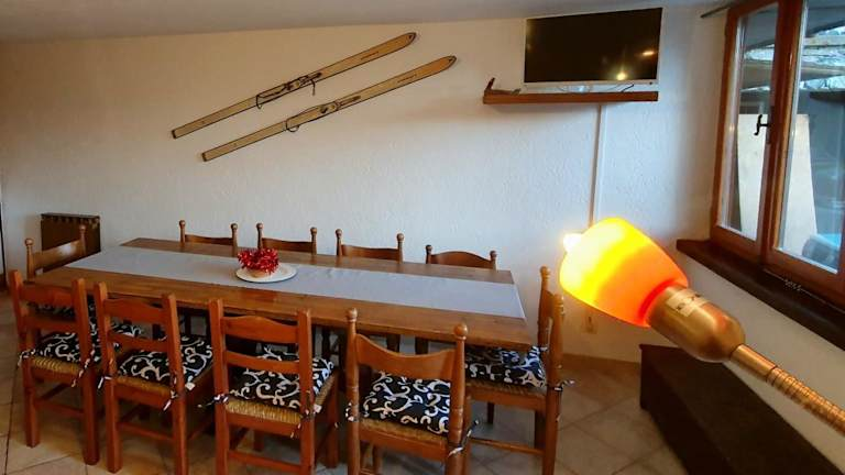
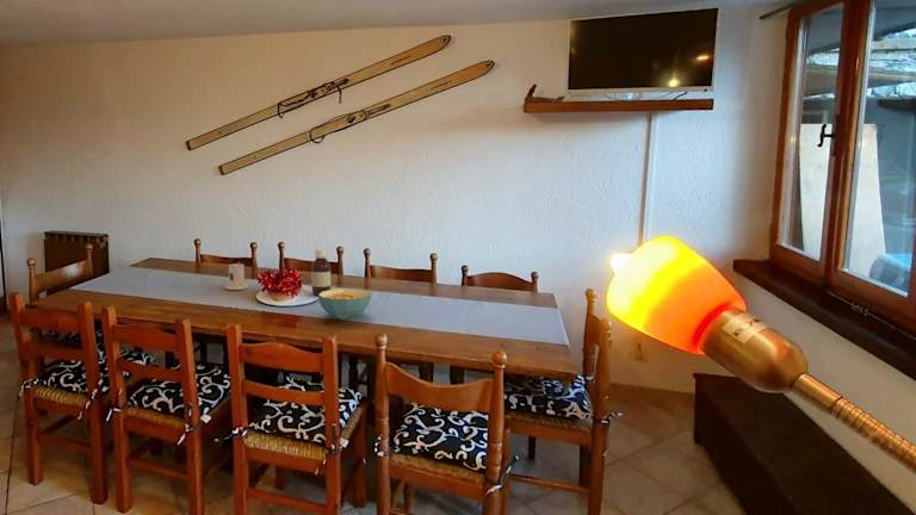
+ bottle (321, 272)
+ cereal bowl (345, 305)
+ candle (236, 274)
